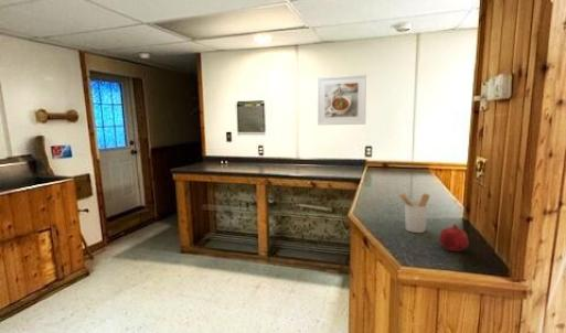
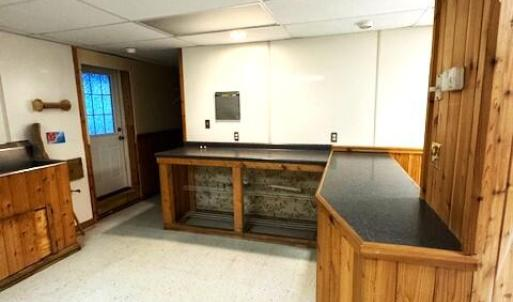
- fruit (453, 236)
- utensil holder (412, 211)
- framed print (341, 100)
